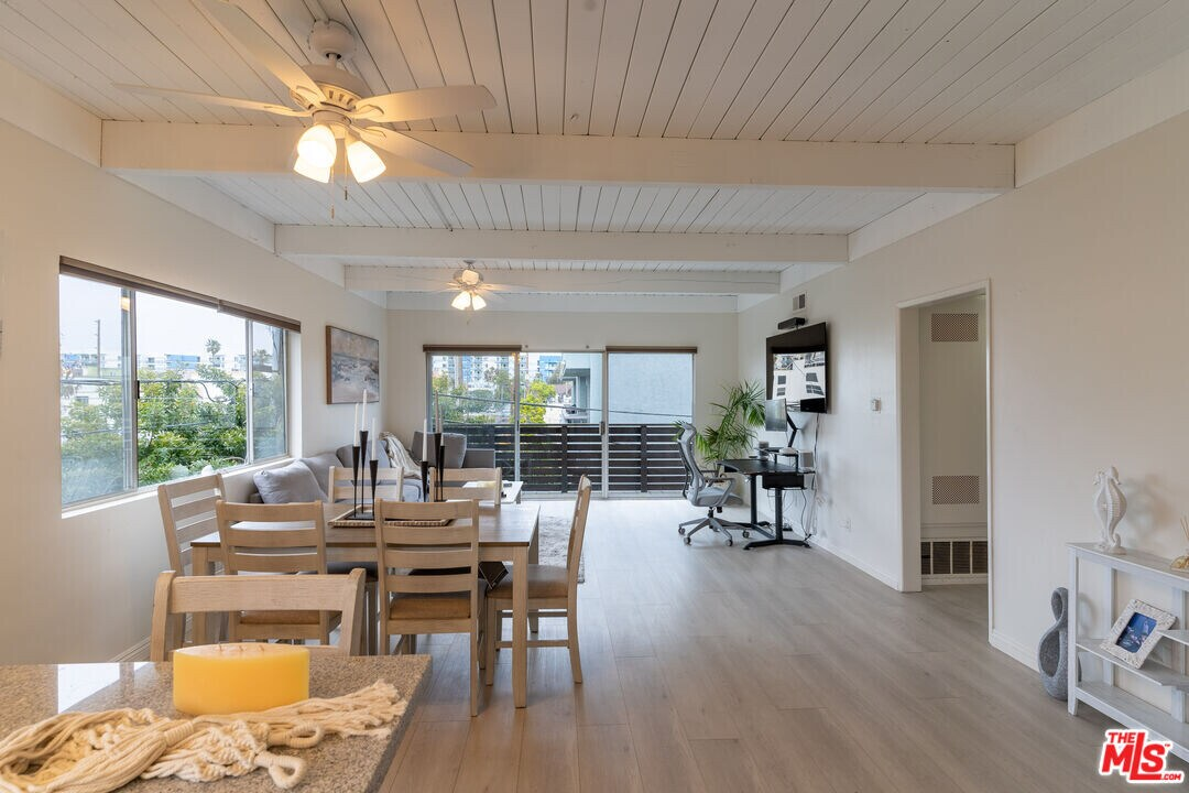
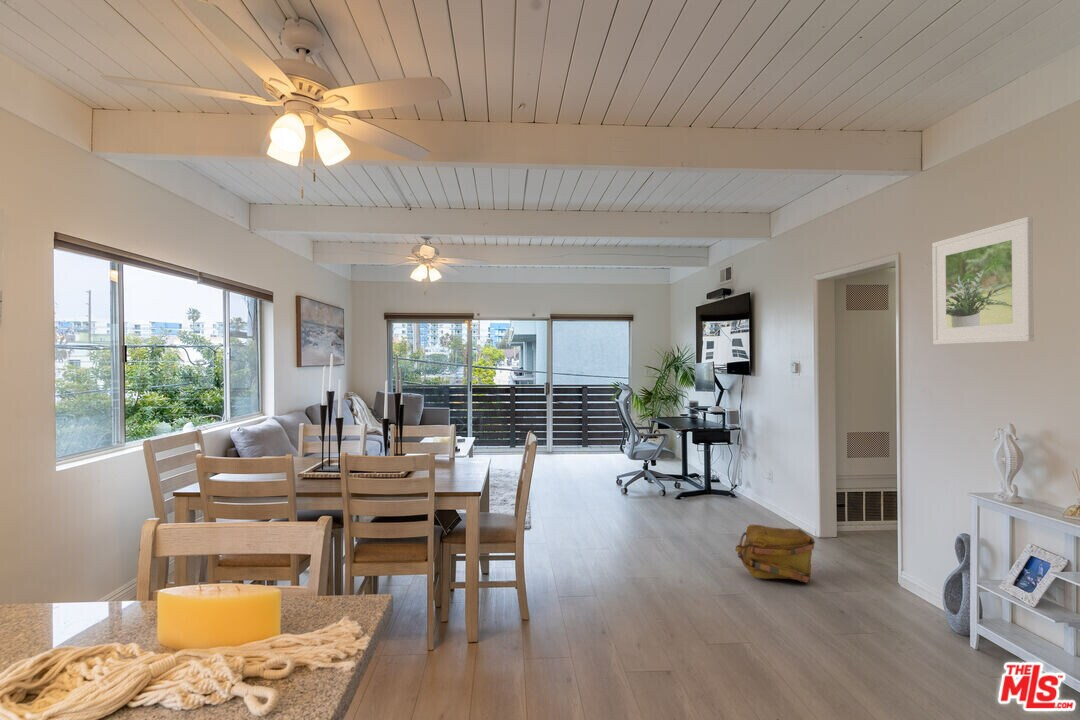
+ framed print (977, 287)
+ backpack (773, 552)
